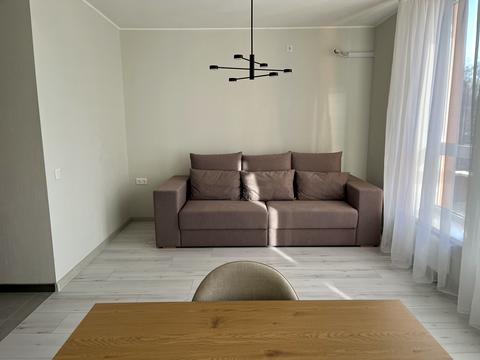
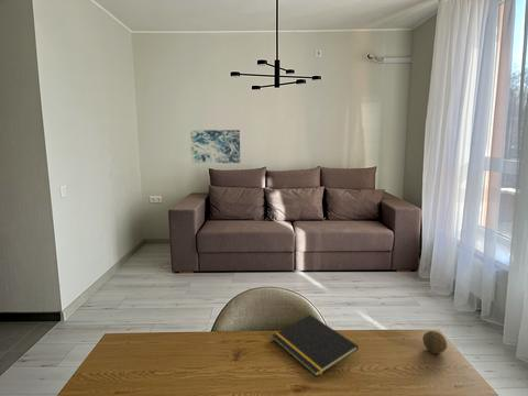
+ notepad (312, 341)
+ wall art (216, 146)
+ fruit (435, 342)
